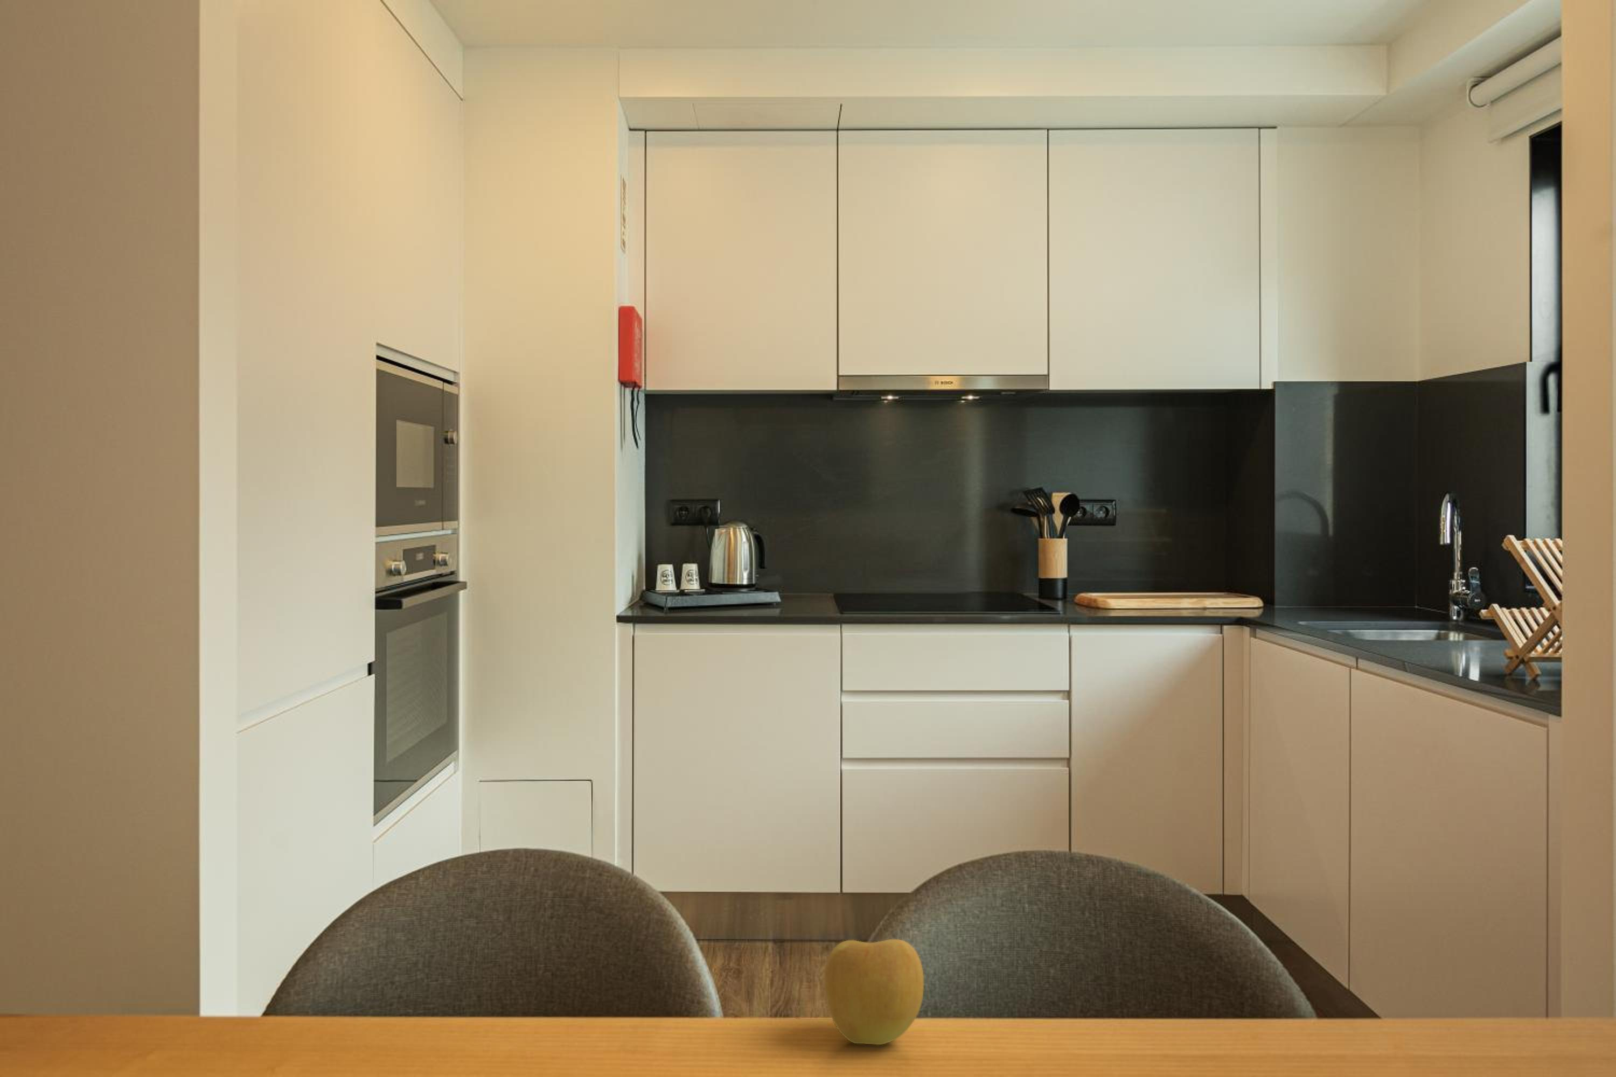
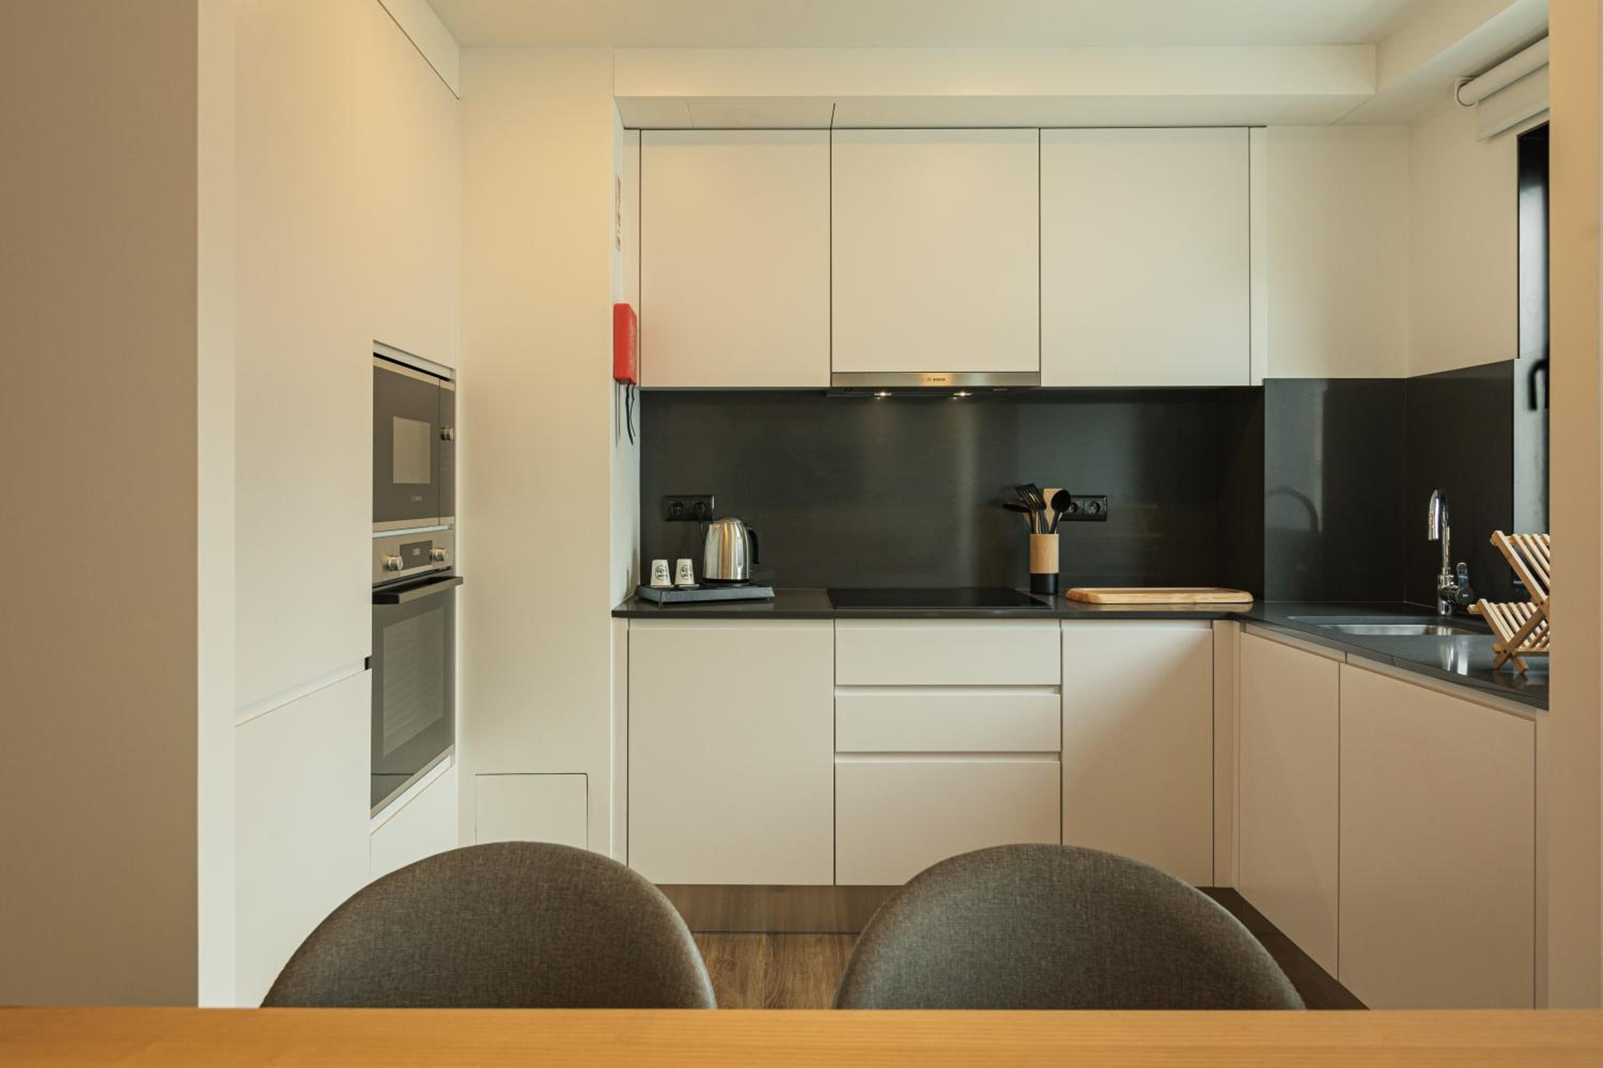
- apple (873, 987)
